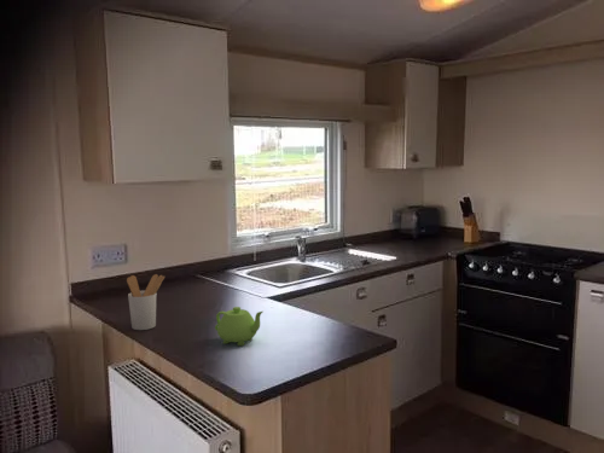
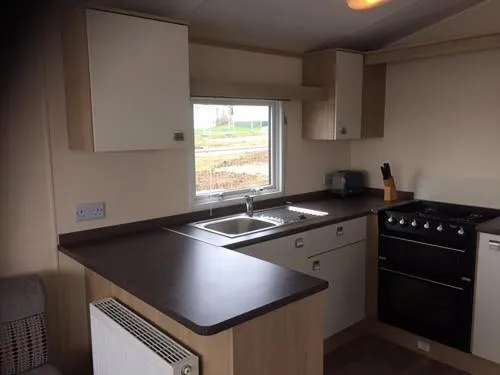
- utensil holder (147, 300)
- teapot (239, 324)
